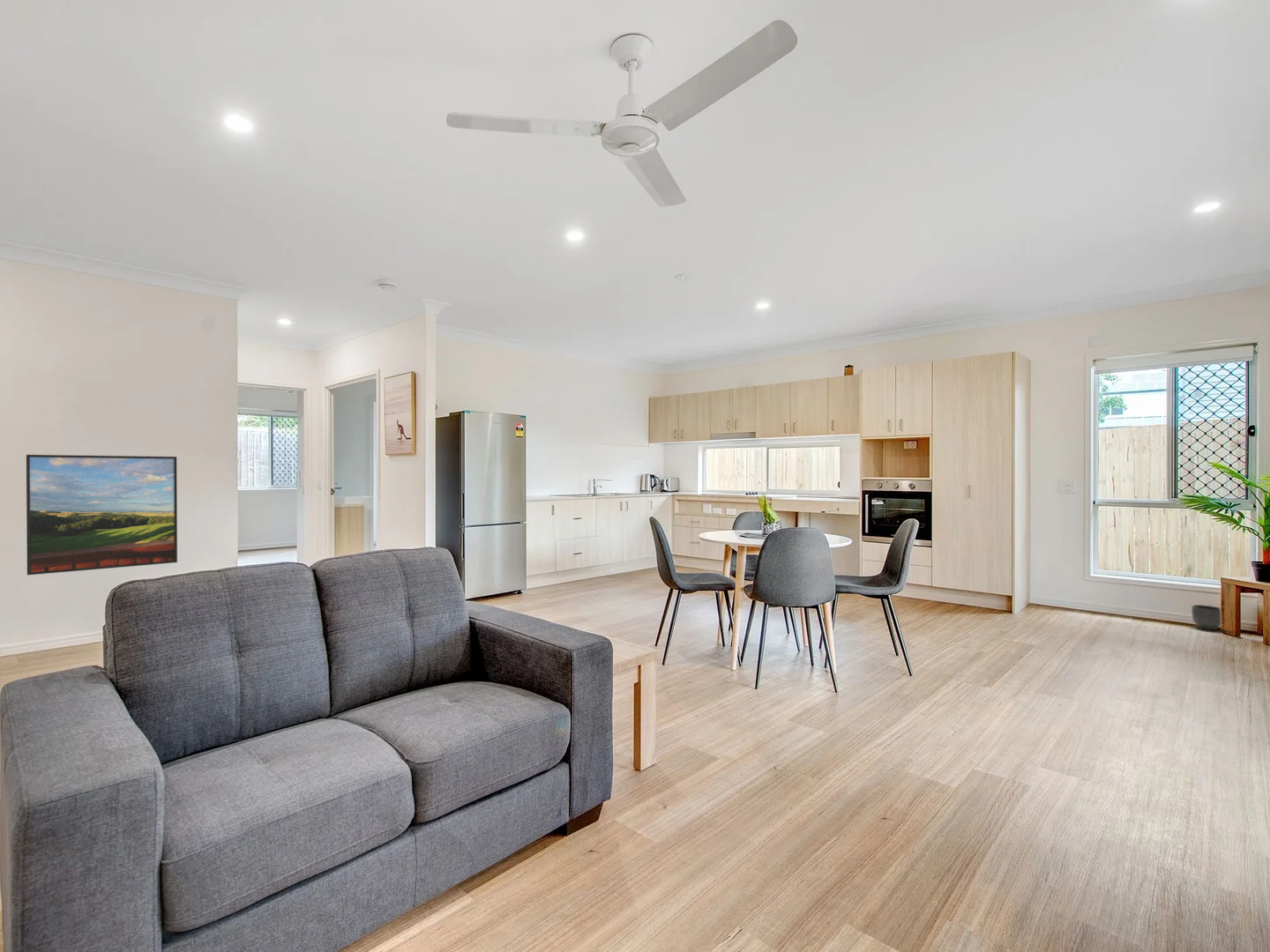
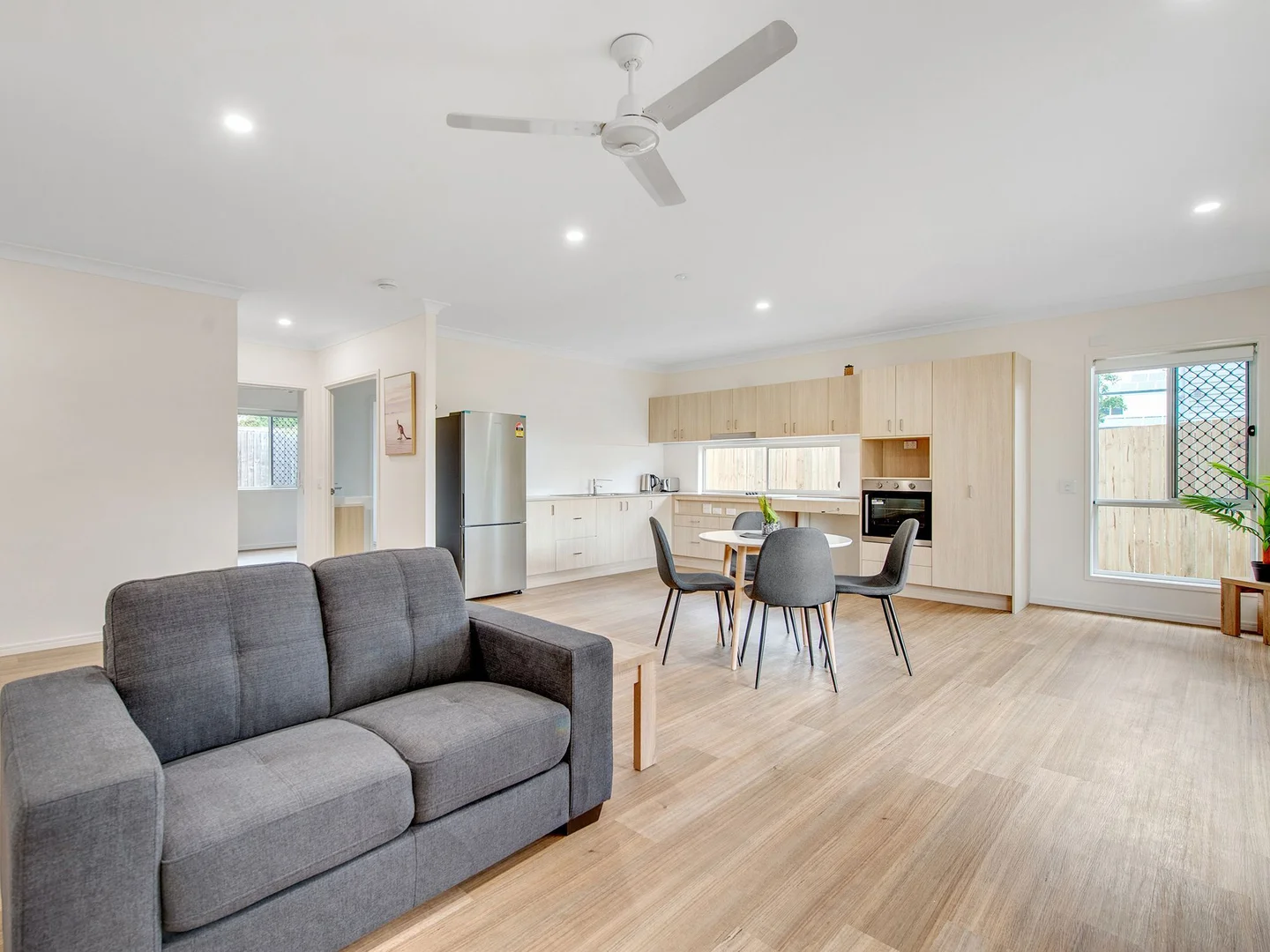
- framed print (106, 511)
- planter (1206, 618)
